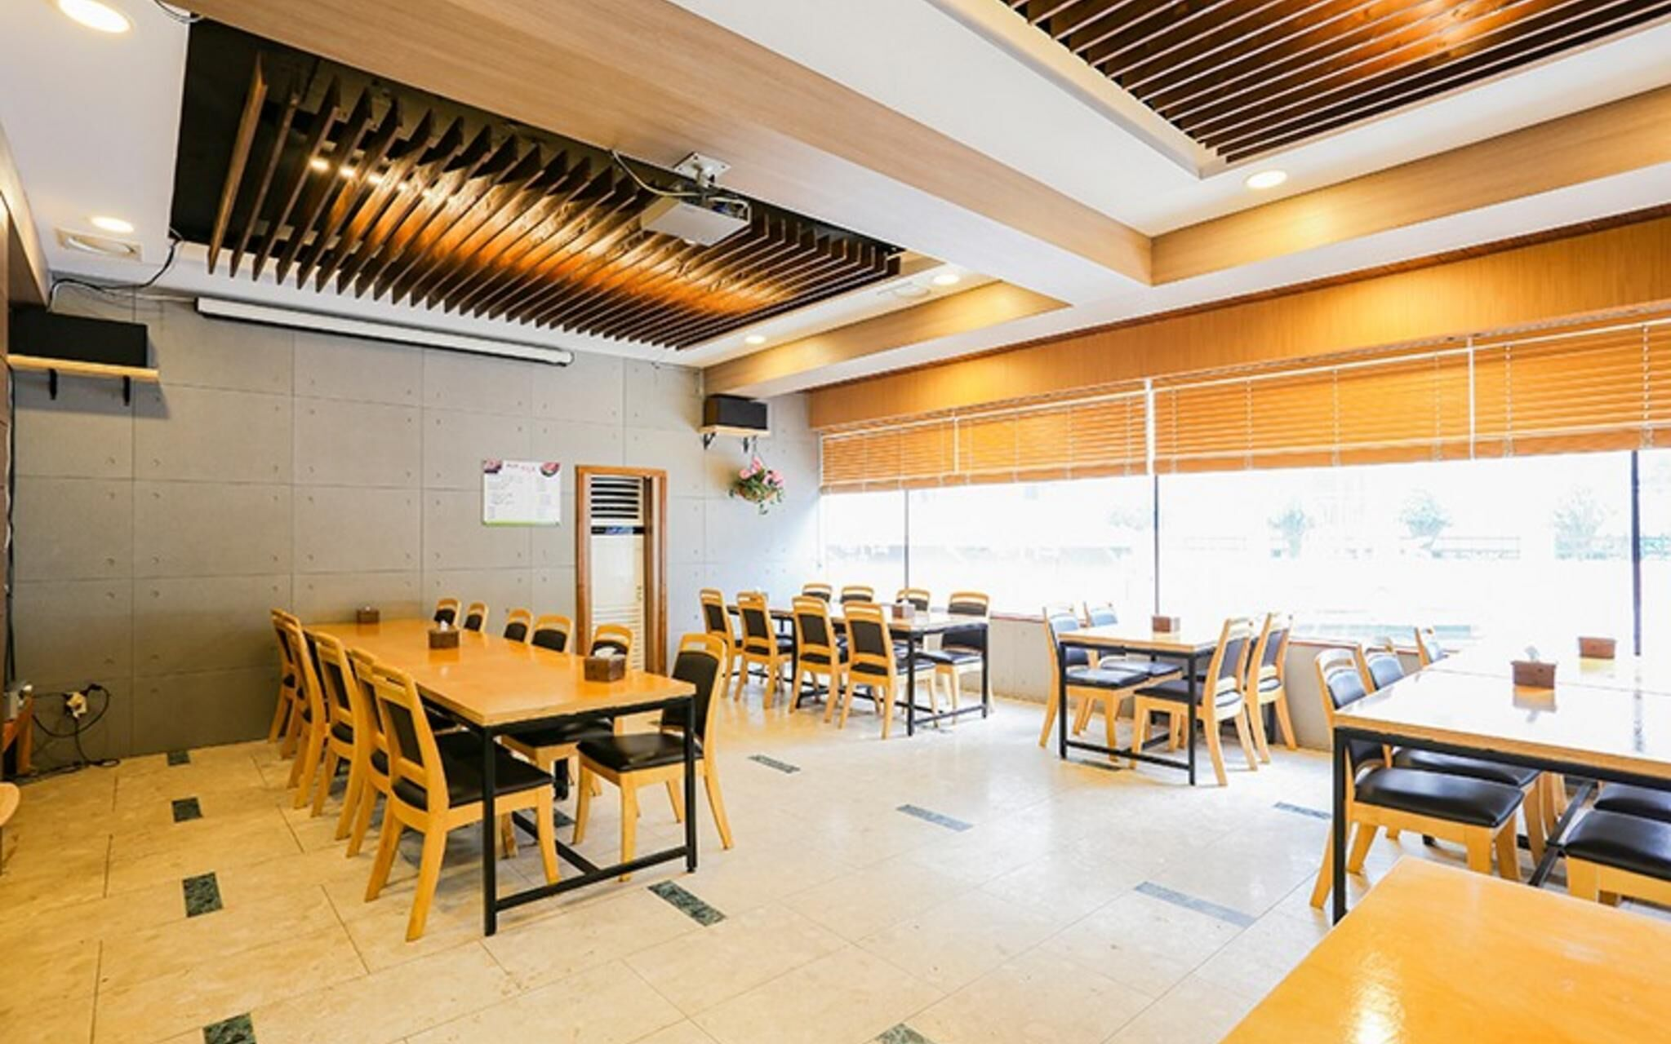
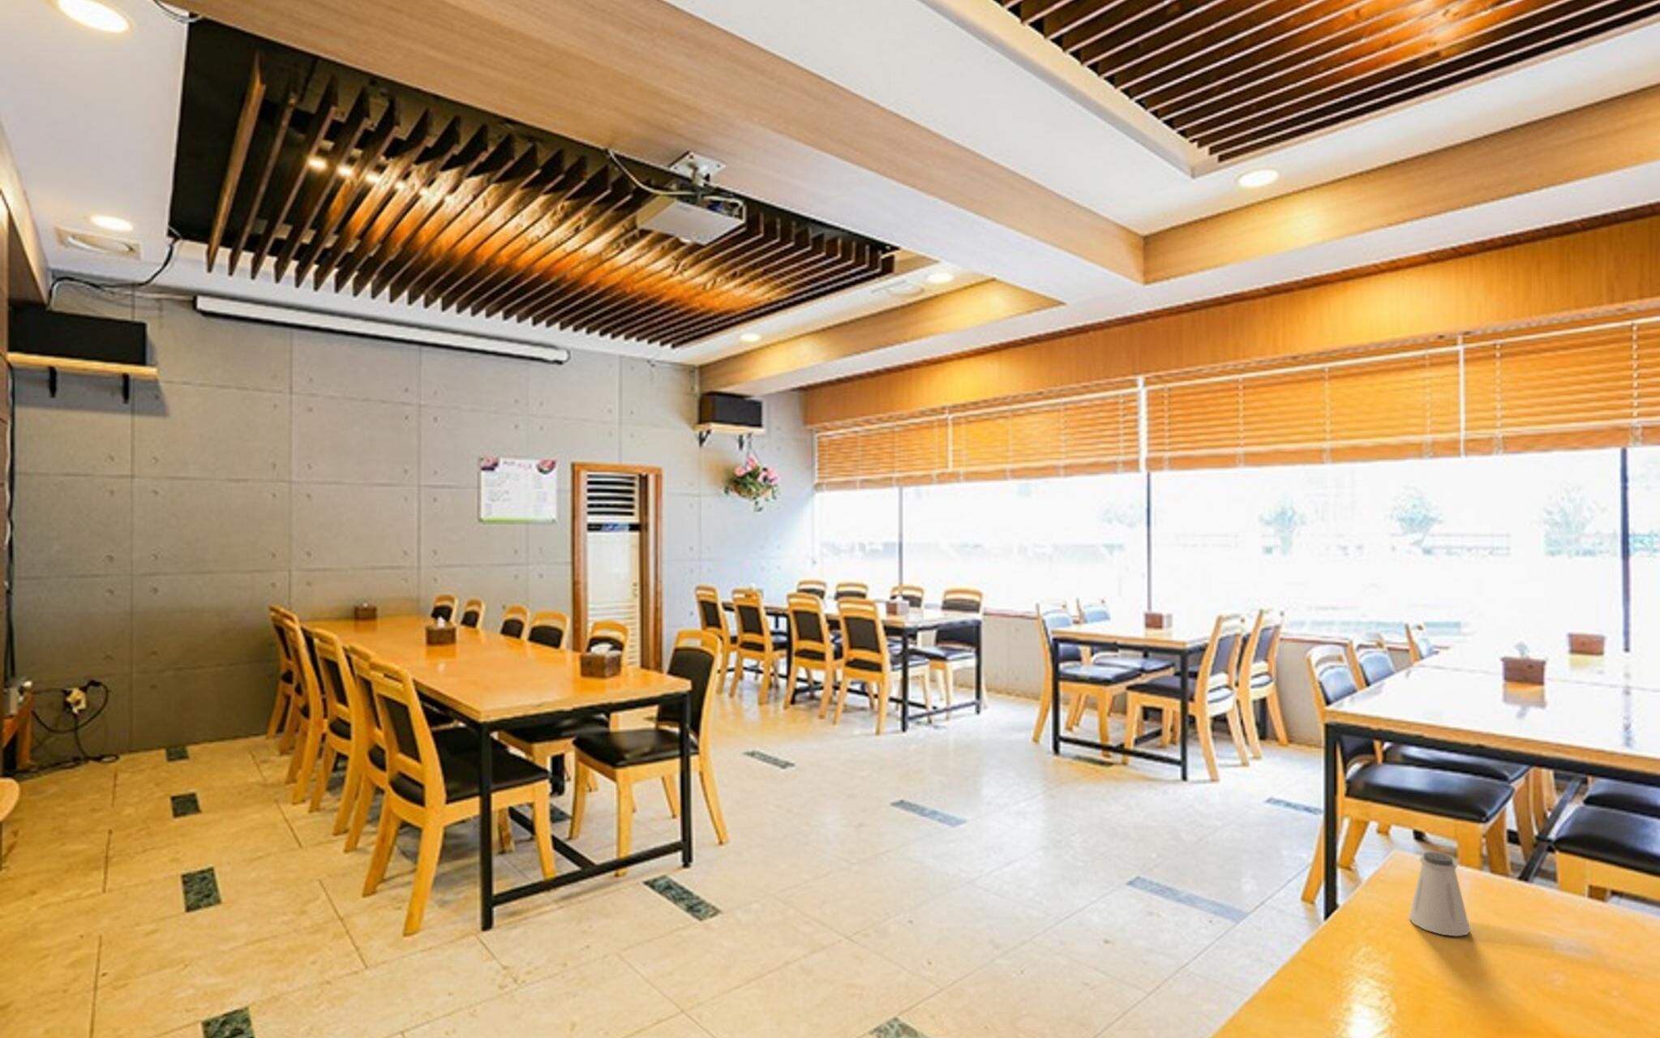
+ saltshaker (1438, 890)
